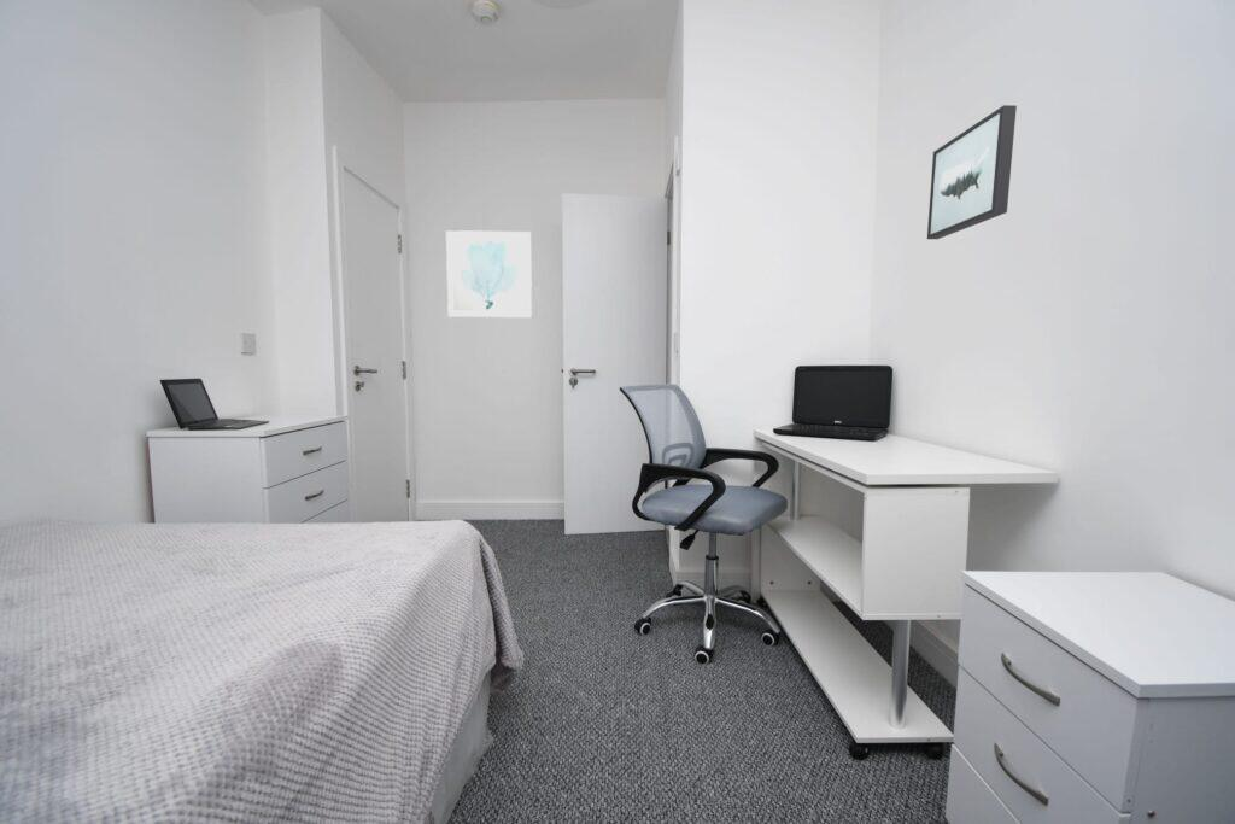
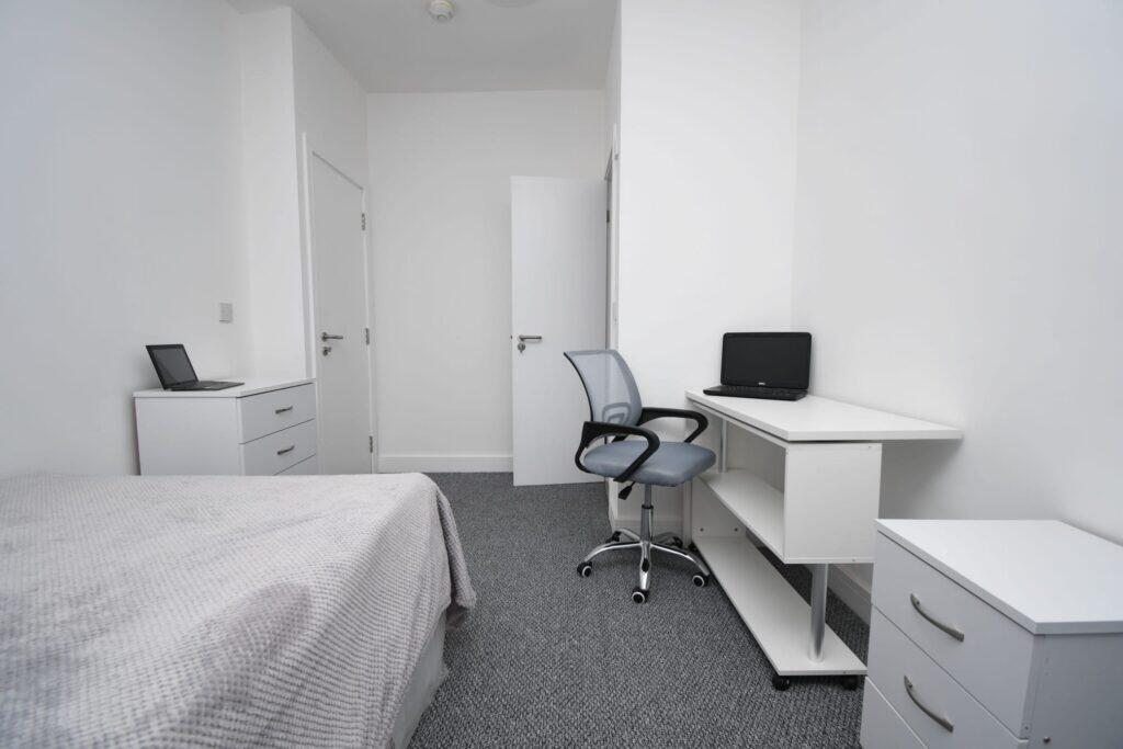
- wall art (488, 274)
- wall art (966, 179)
